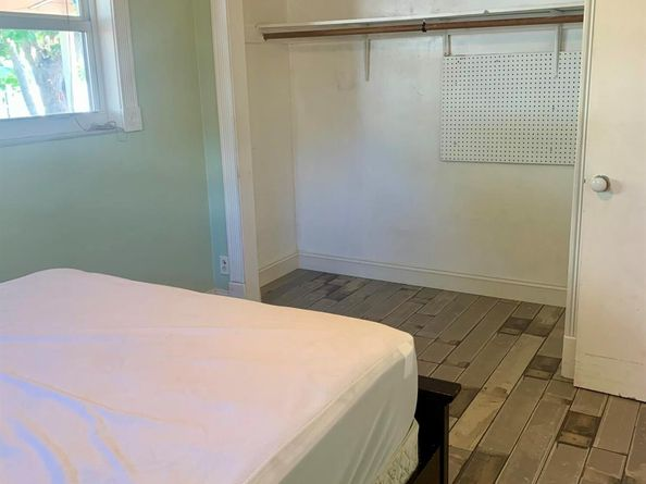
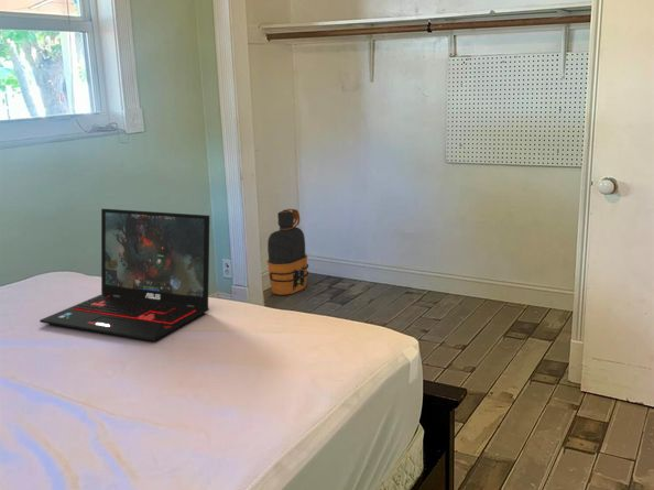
+ water bottle (287, 250)
+ laptop (124, 270)
